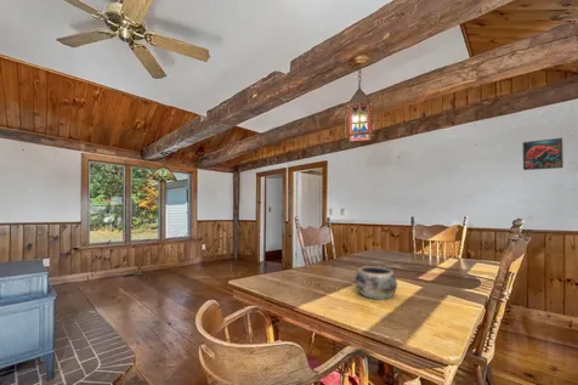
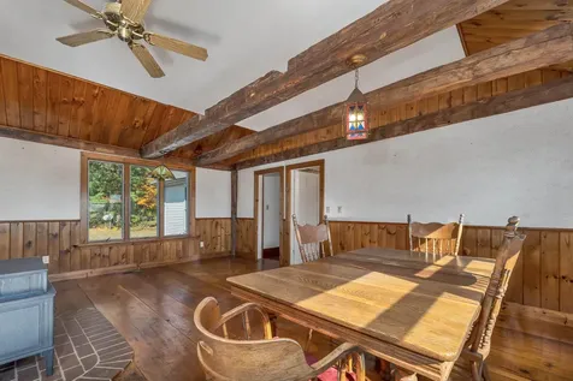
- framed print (542, 154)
- decorative bowl (375, 282)
